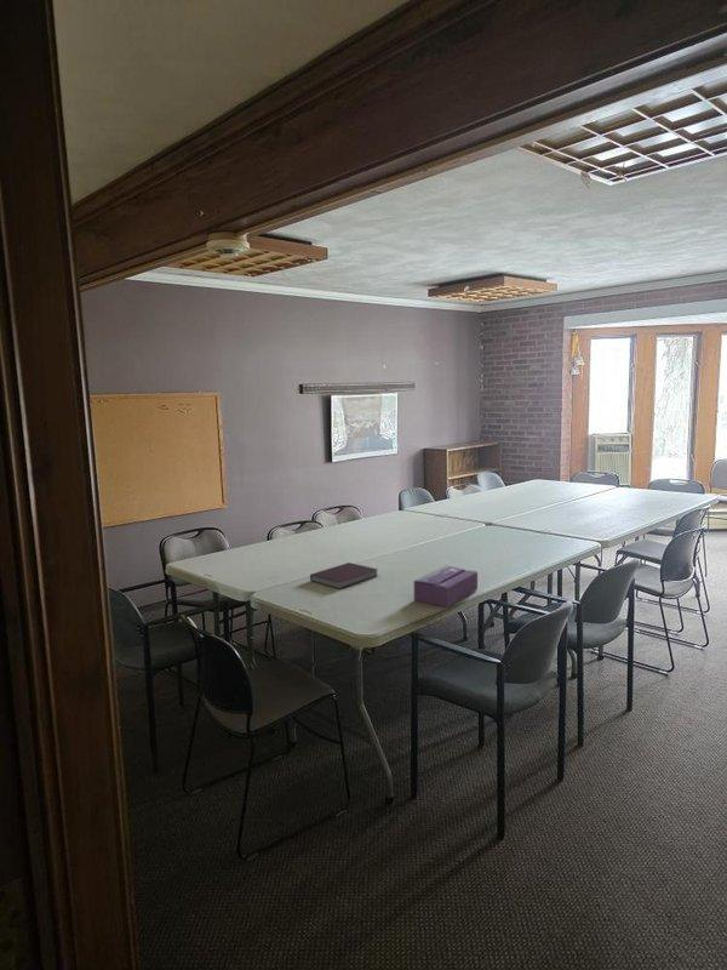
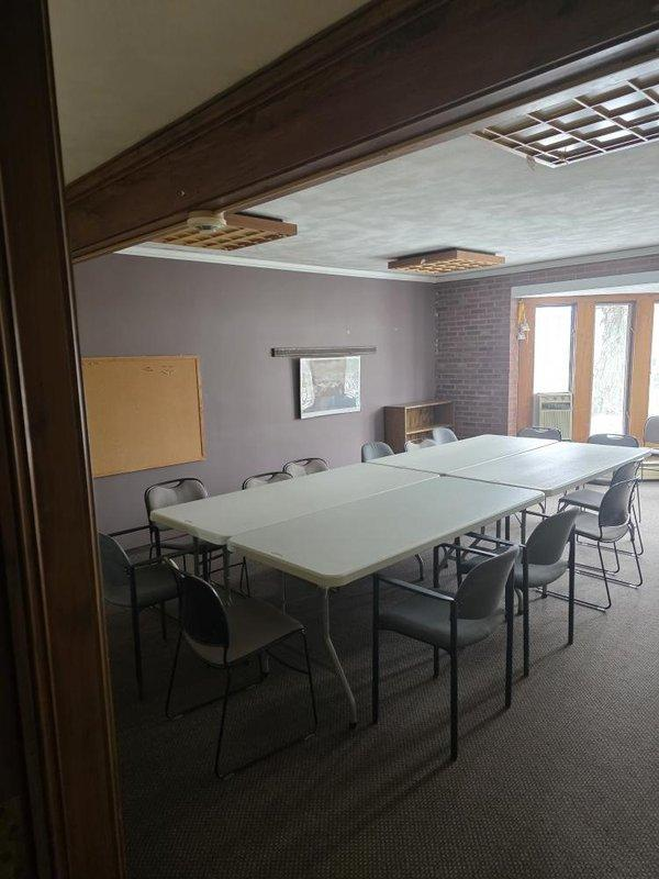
- notebook (344, 575)
- tissue box (446, 584)
